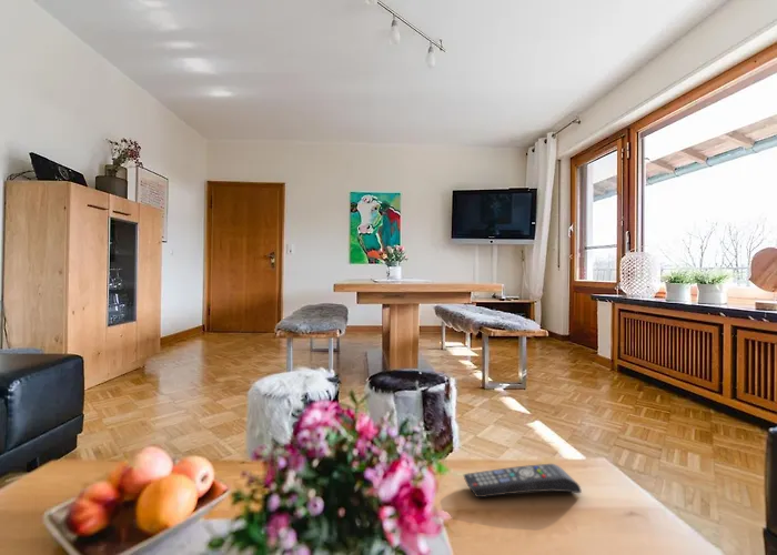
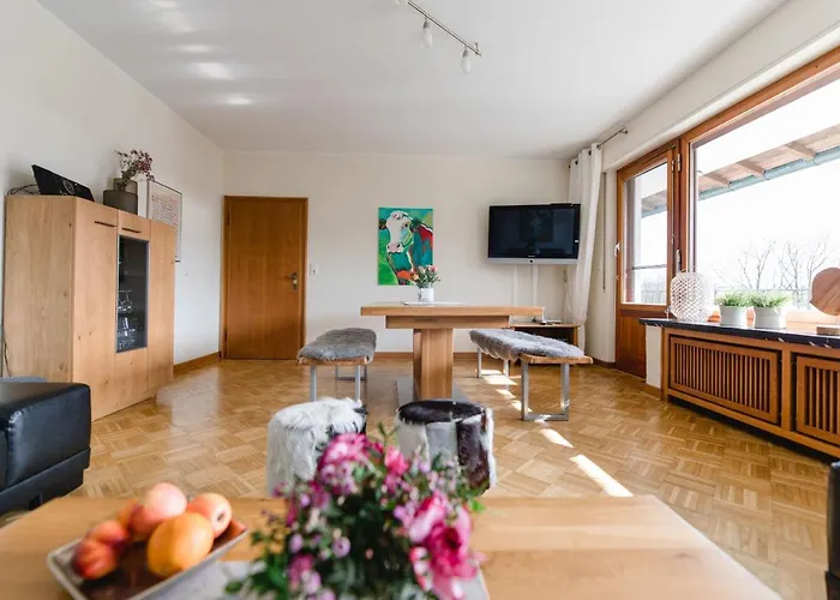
- remote control (521, 481)
